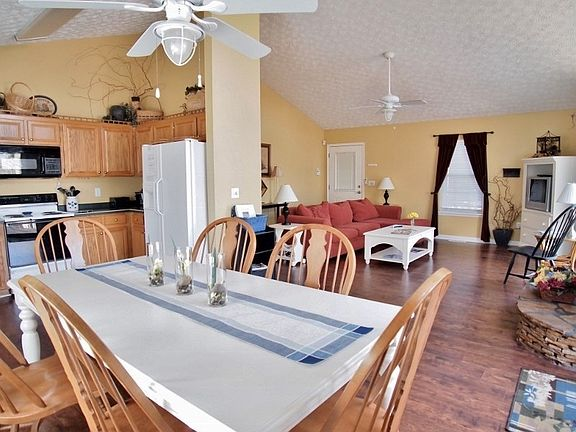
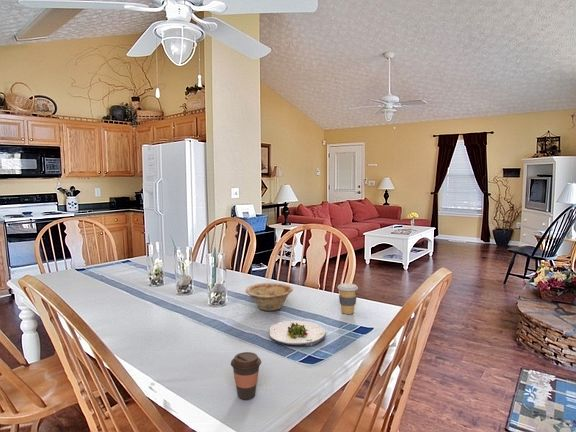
+ salad plate (297, 328)
+ dish (269, 298)
+ coffee cup (347, 298)
+ coffee cup (246, 375)
